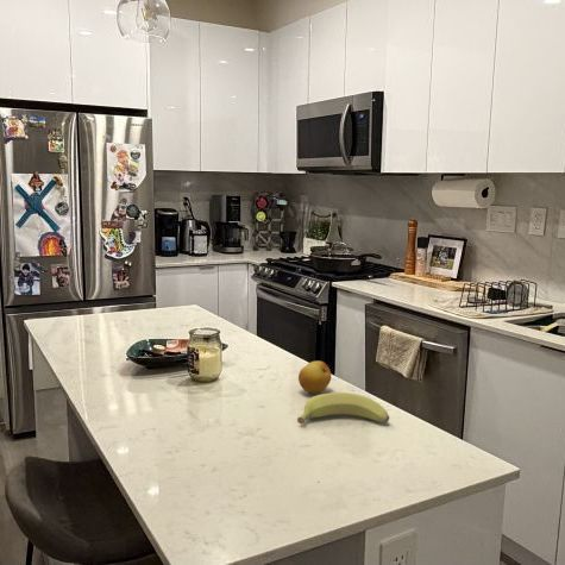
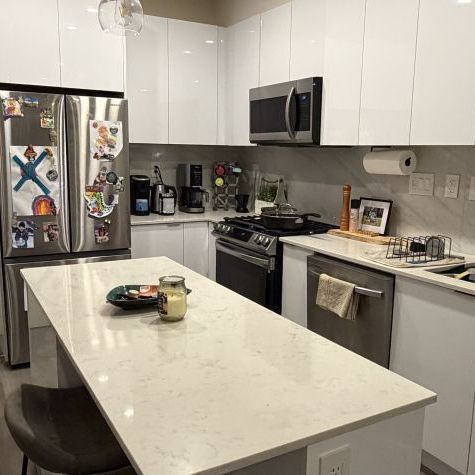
- banana (338, 409)
- fruit (314, 377)
